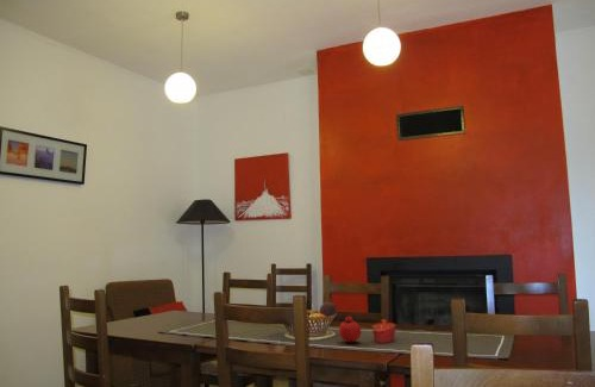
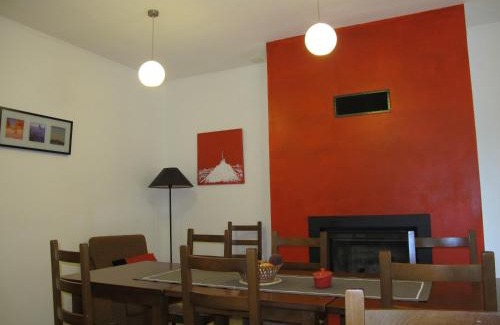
- fruit (350, 329)
